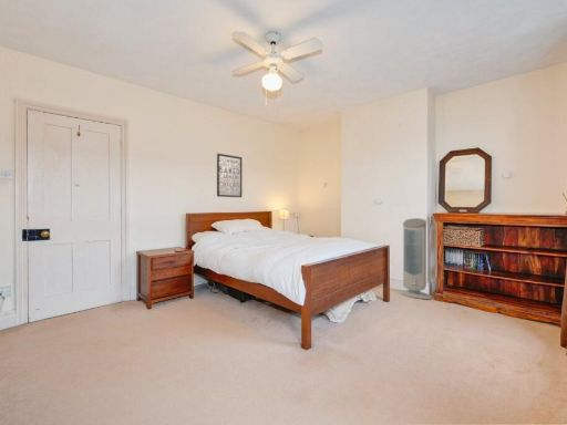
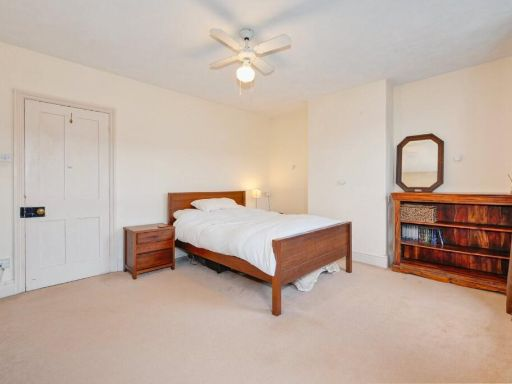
- wall art (229, 176)
- air purifier (414, 257)
